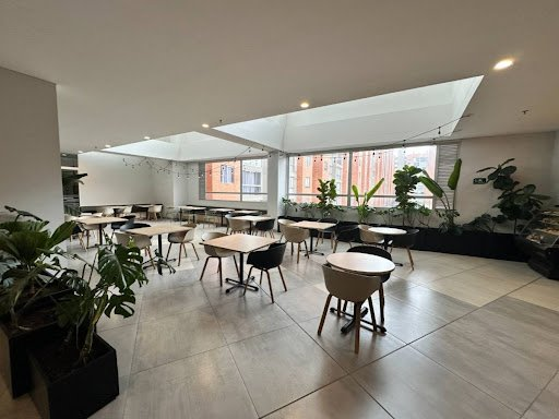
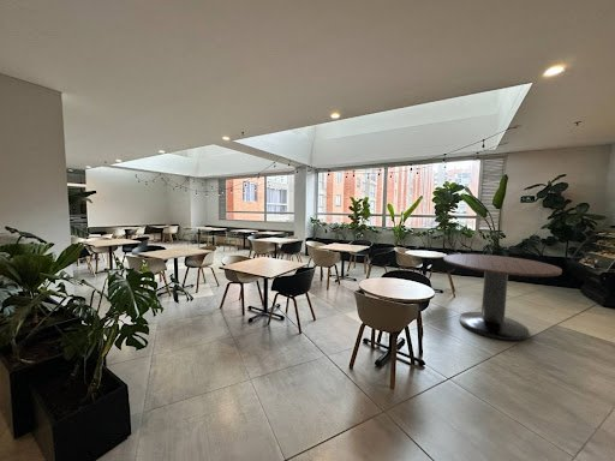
+ dining table (494, 294)
